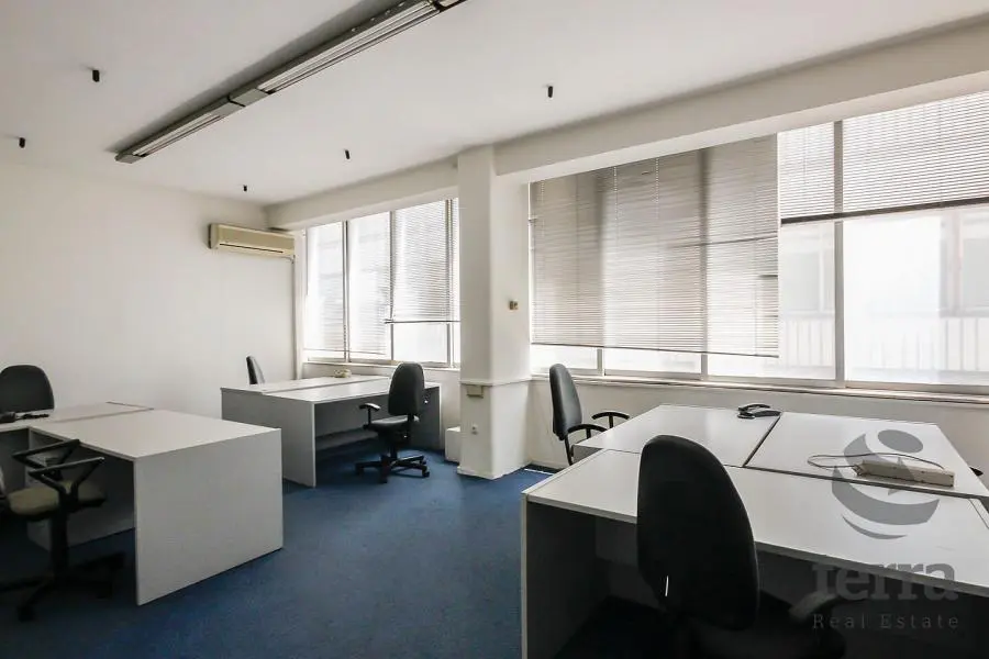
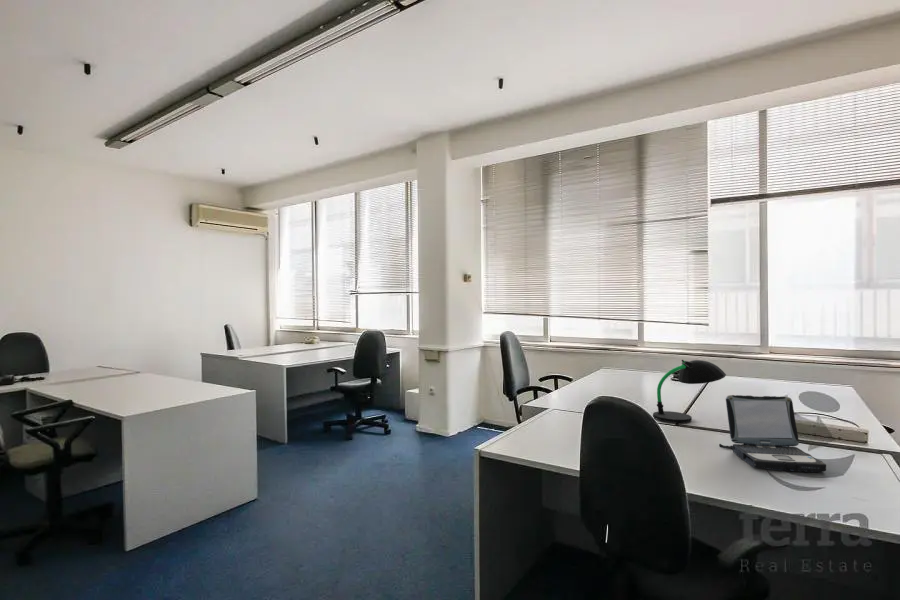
+ laptop (770, 430)
+ desk lamp (688, 383)
